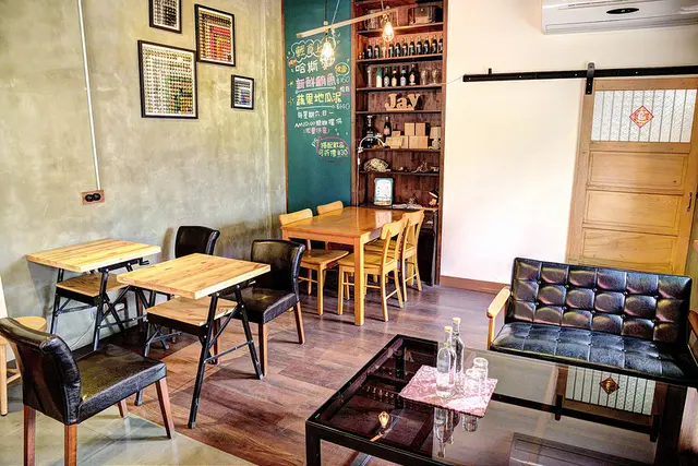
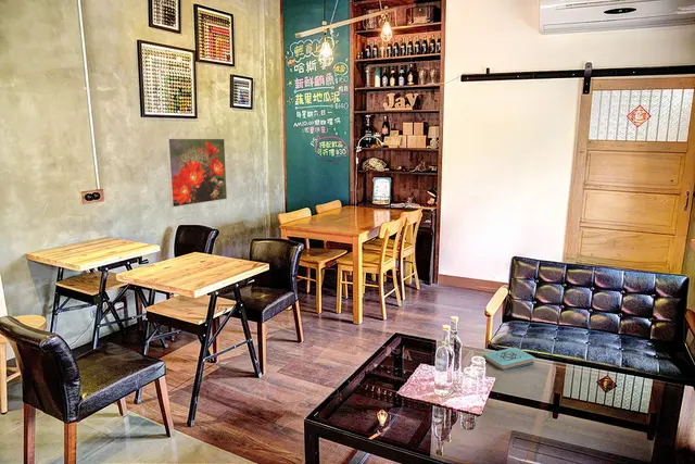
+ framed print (199, 171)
+ book (508, 358)
